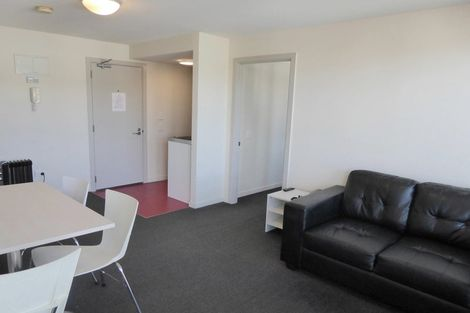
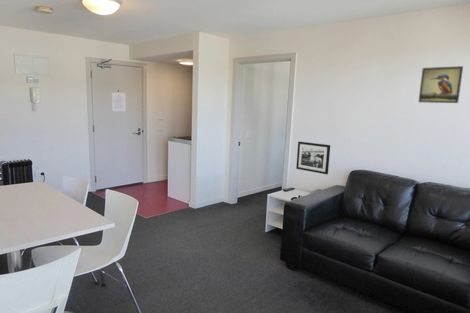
+ picture frame (312, 157)
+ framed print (439, 85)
